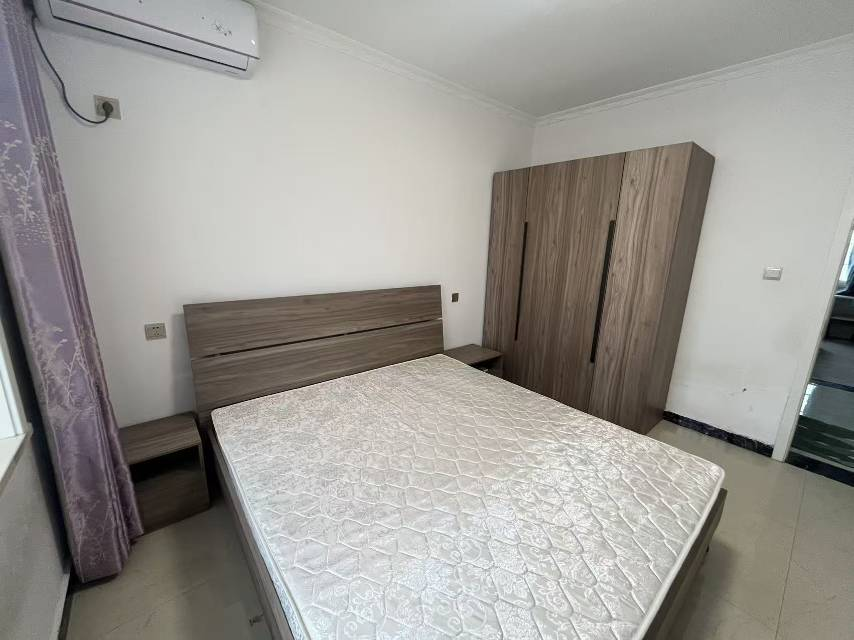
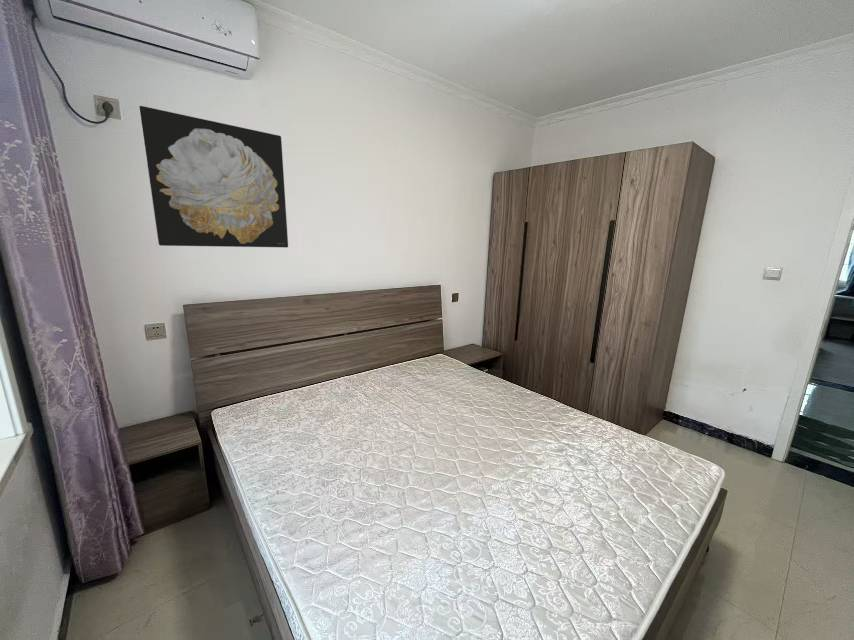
+ wall art (223, 187)
